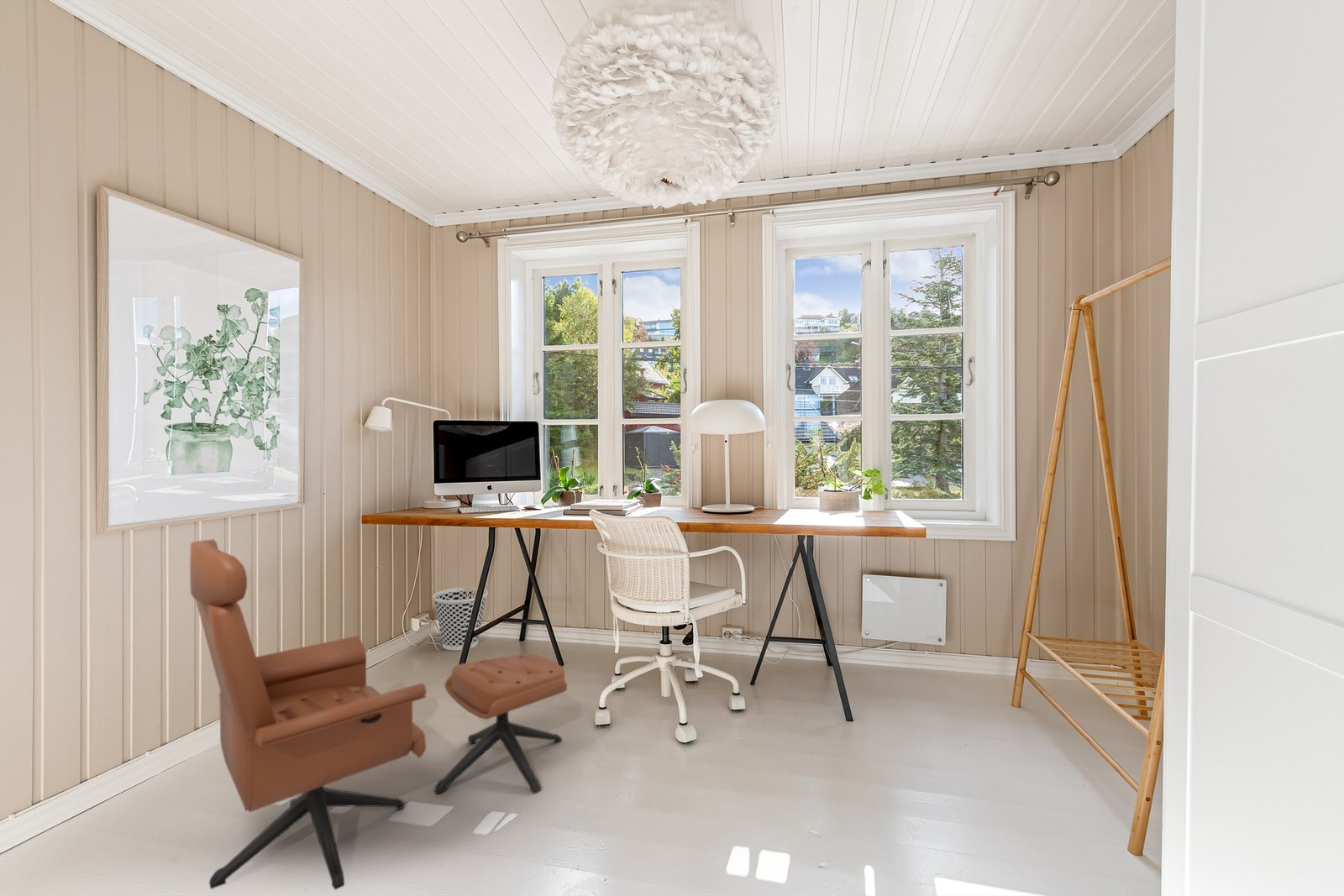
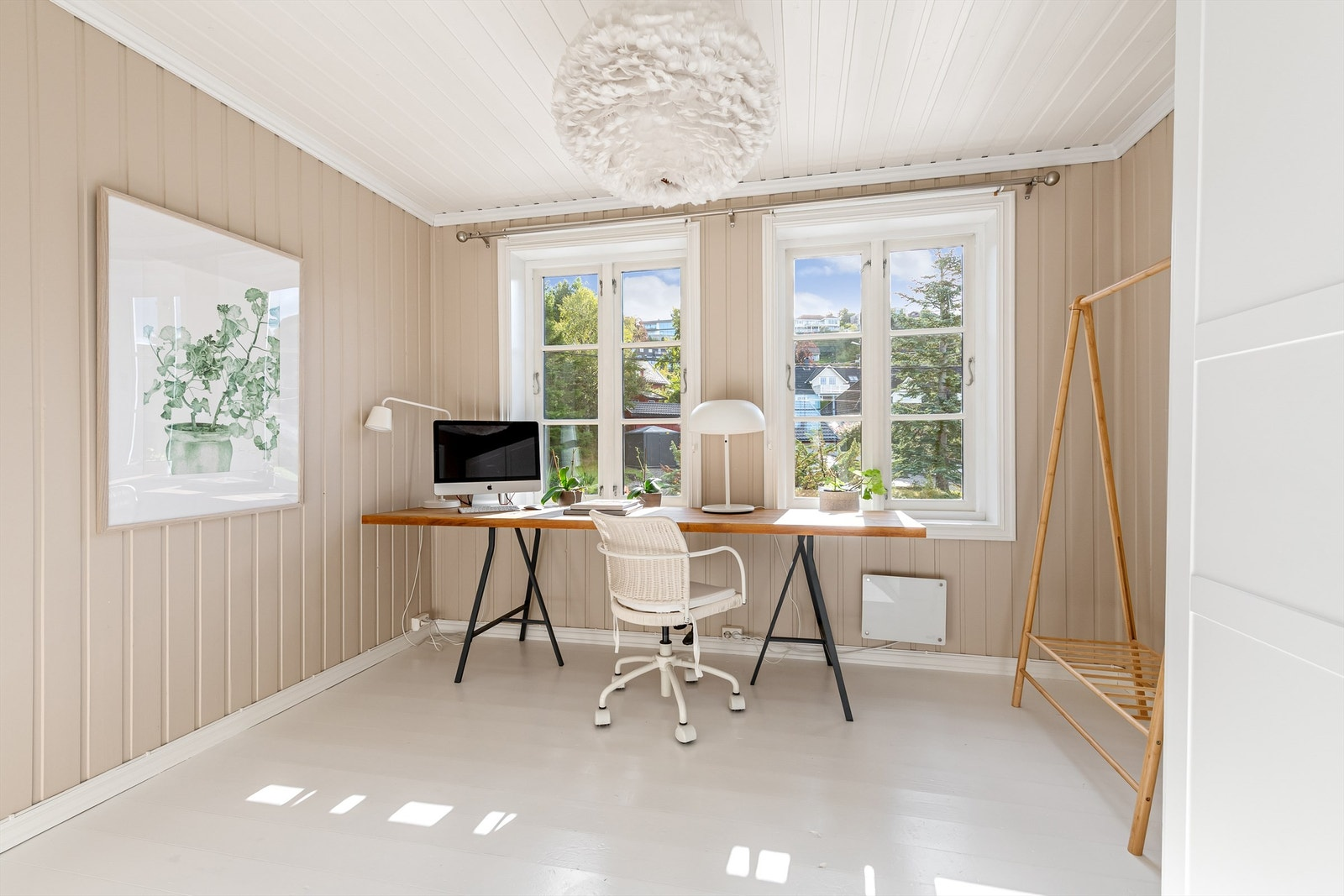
- wastebasket (460, 619)
- lounge chair (400, 689)
